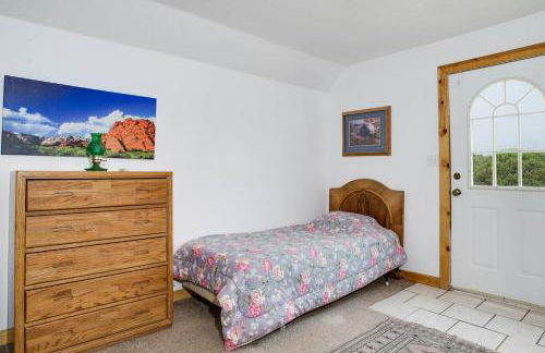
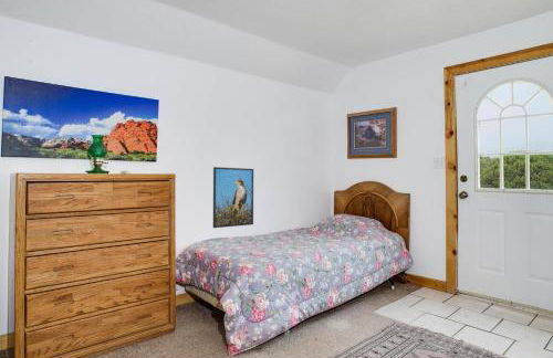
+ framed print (233, 197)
